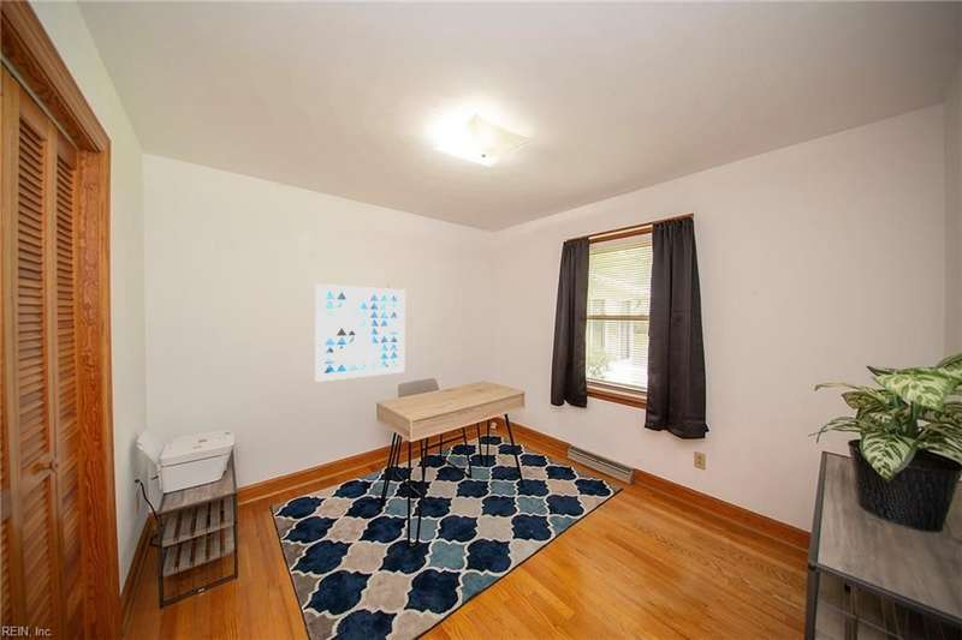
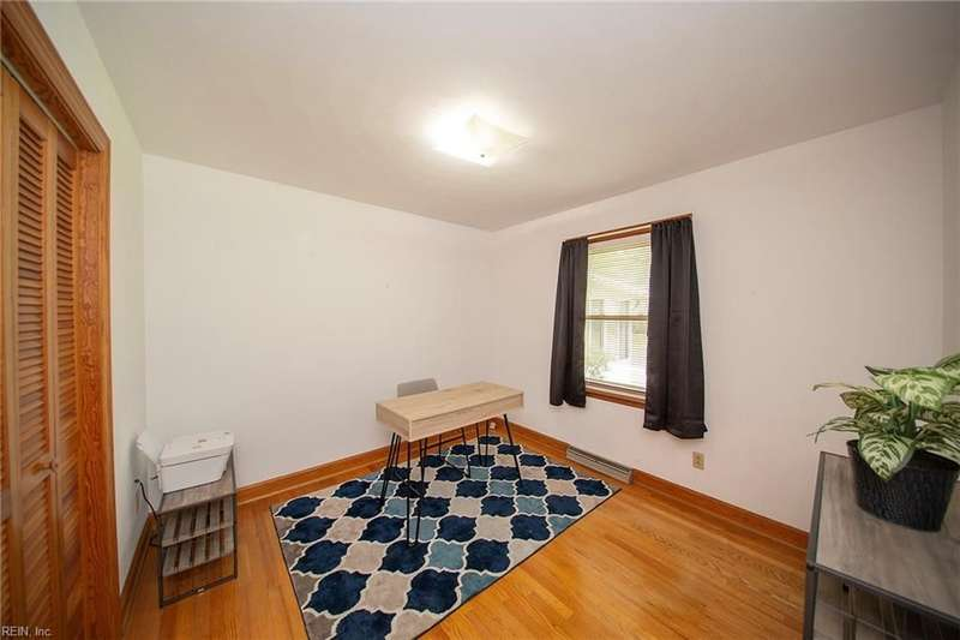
- wall art (363, 331)
